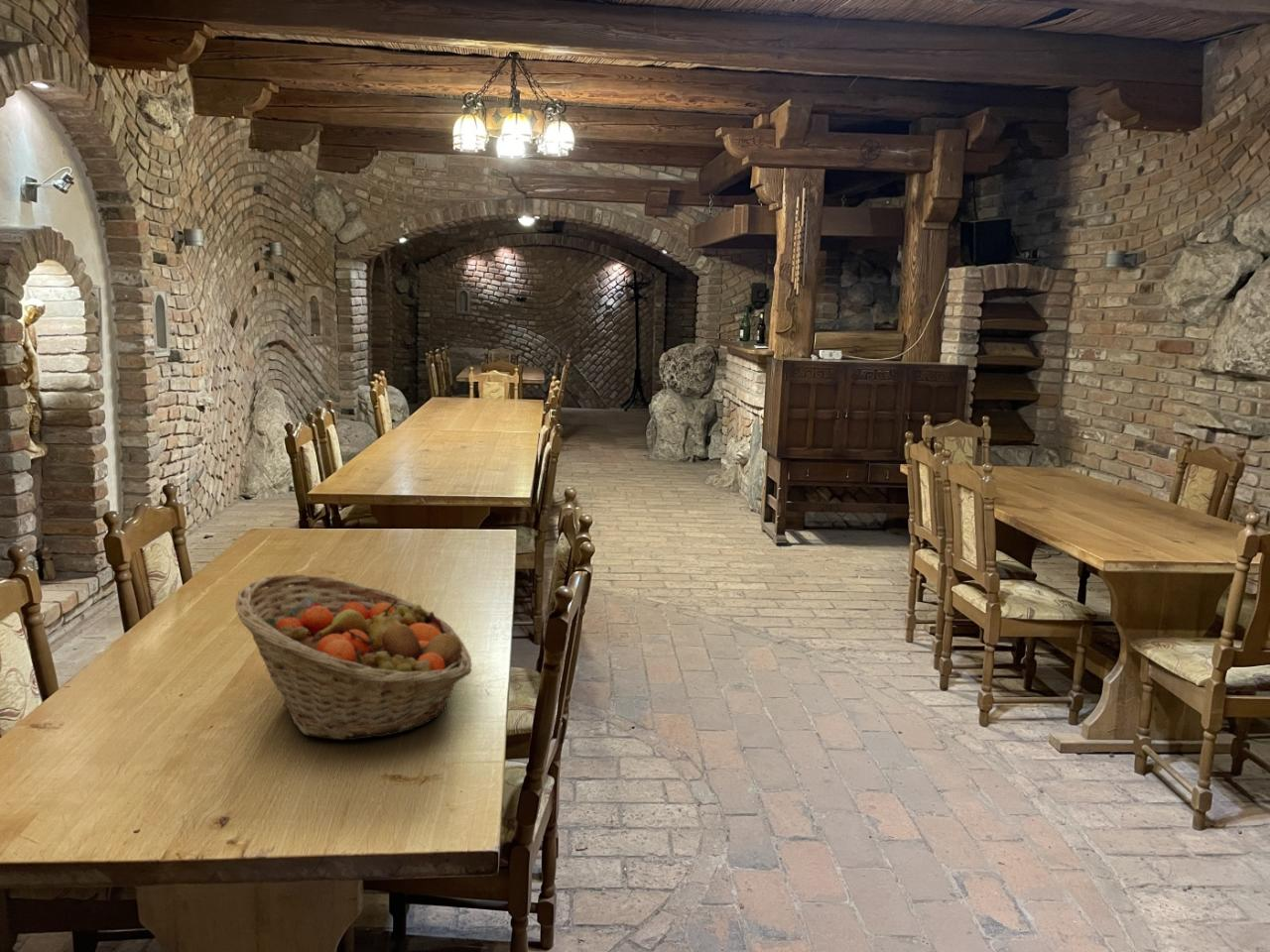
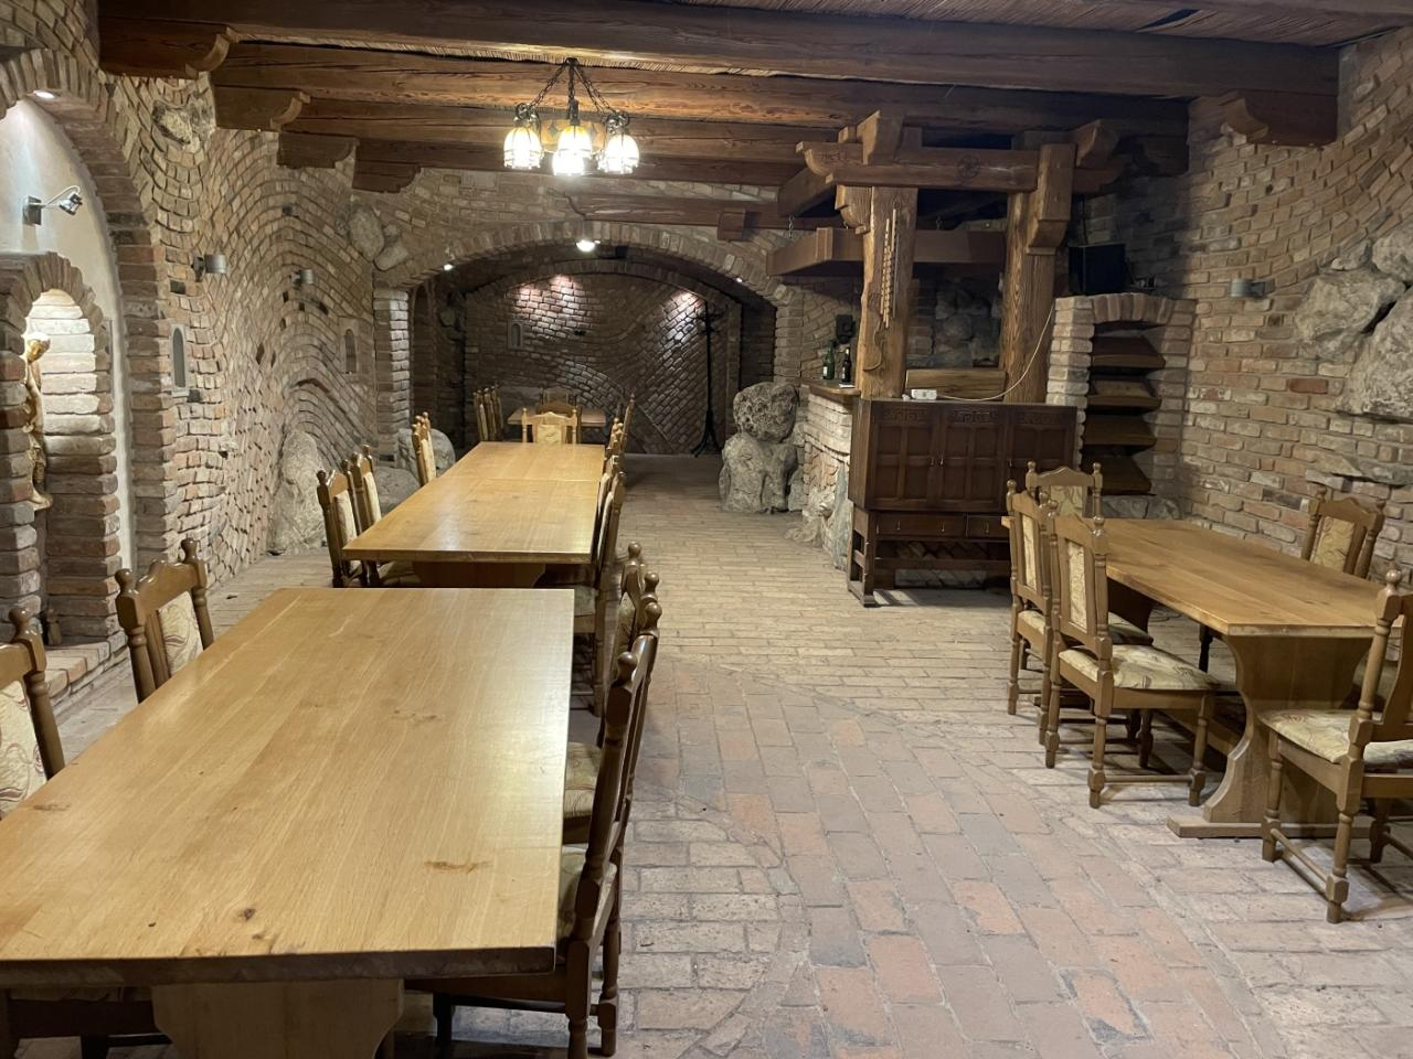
- fruit basket (357, 645)
